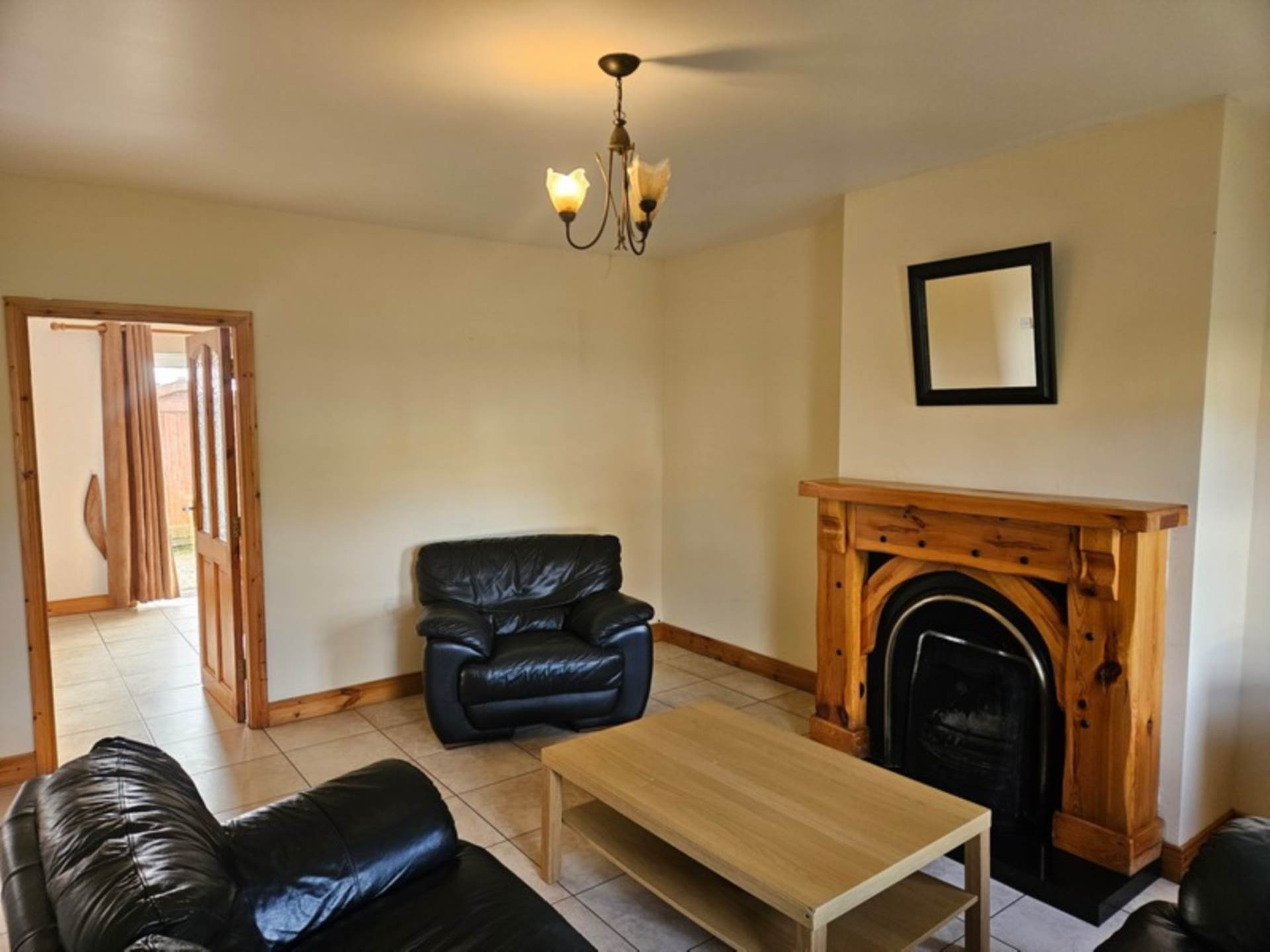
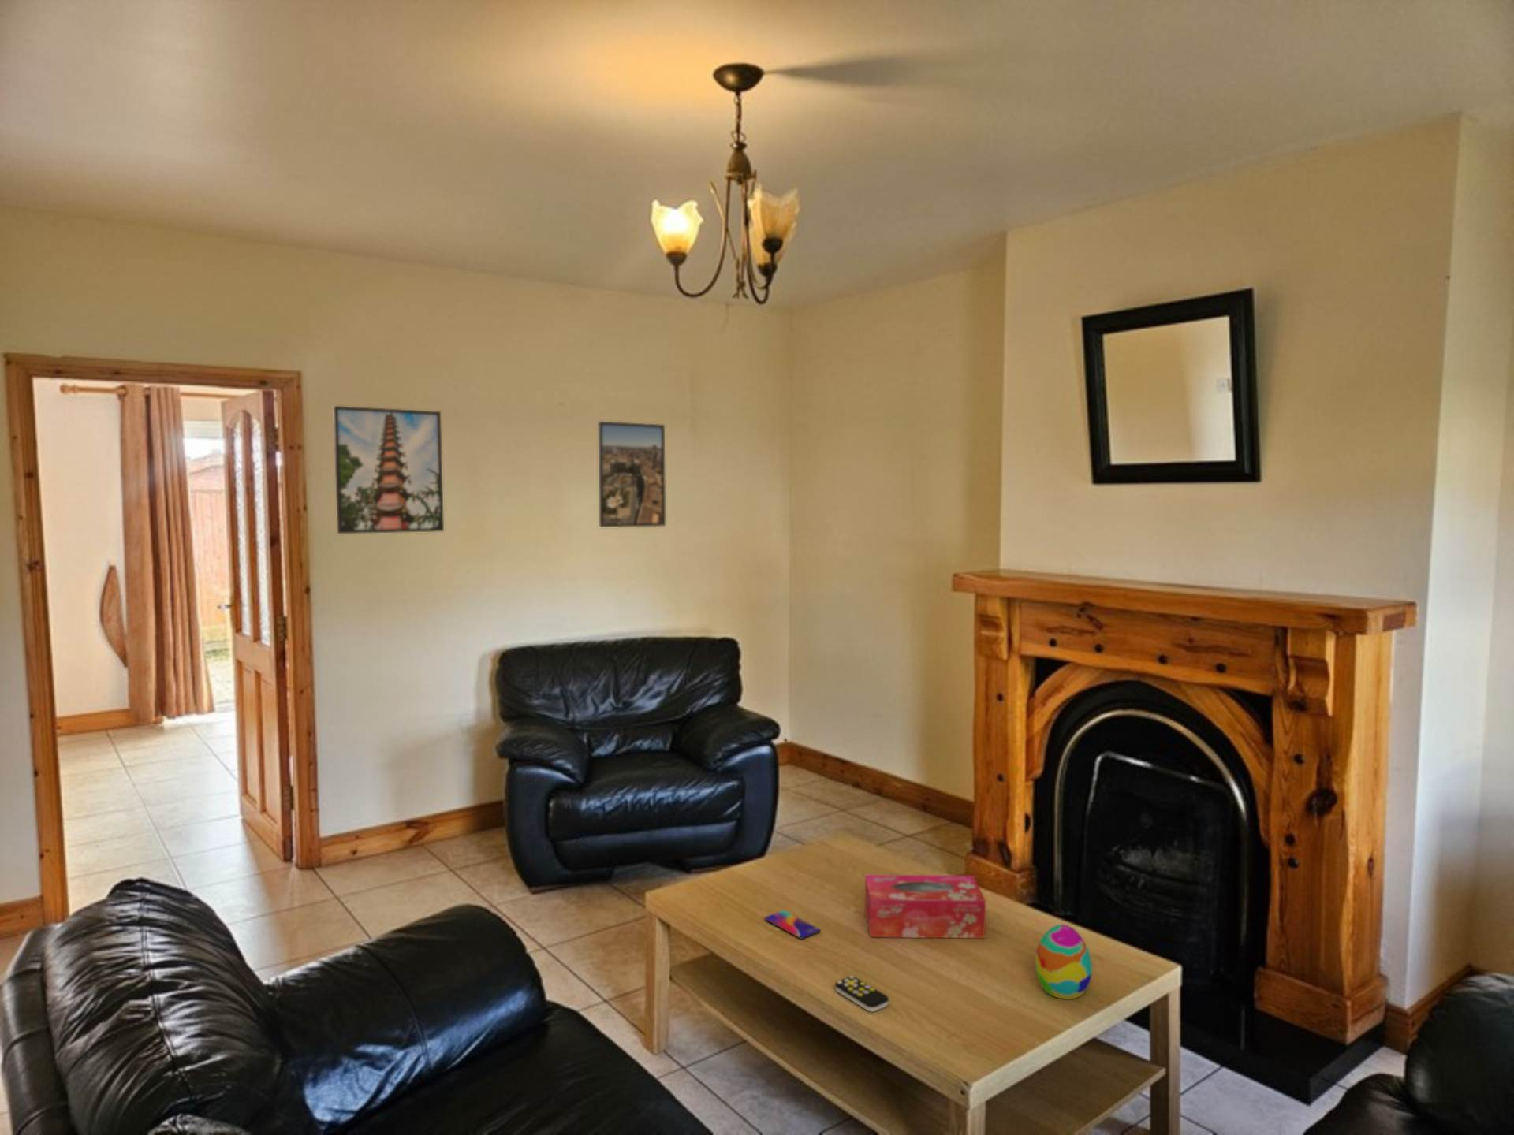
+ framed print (632, 475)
+ smartphone (792, 924)
+ tissue box (923, 905)
+ remote control (861, 993)
+ decorative egg (1063, 957)
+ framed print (390, 471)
